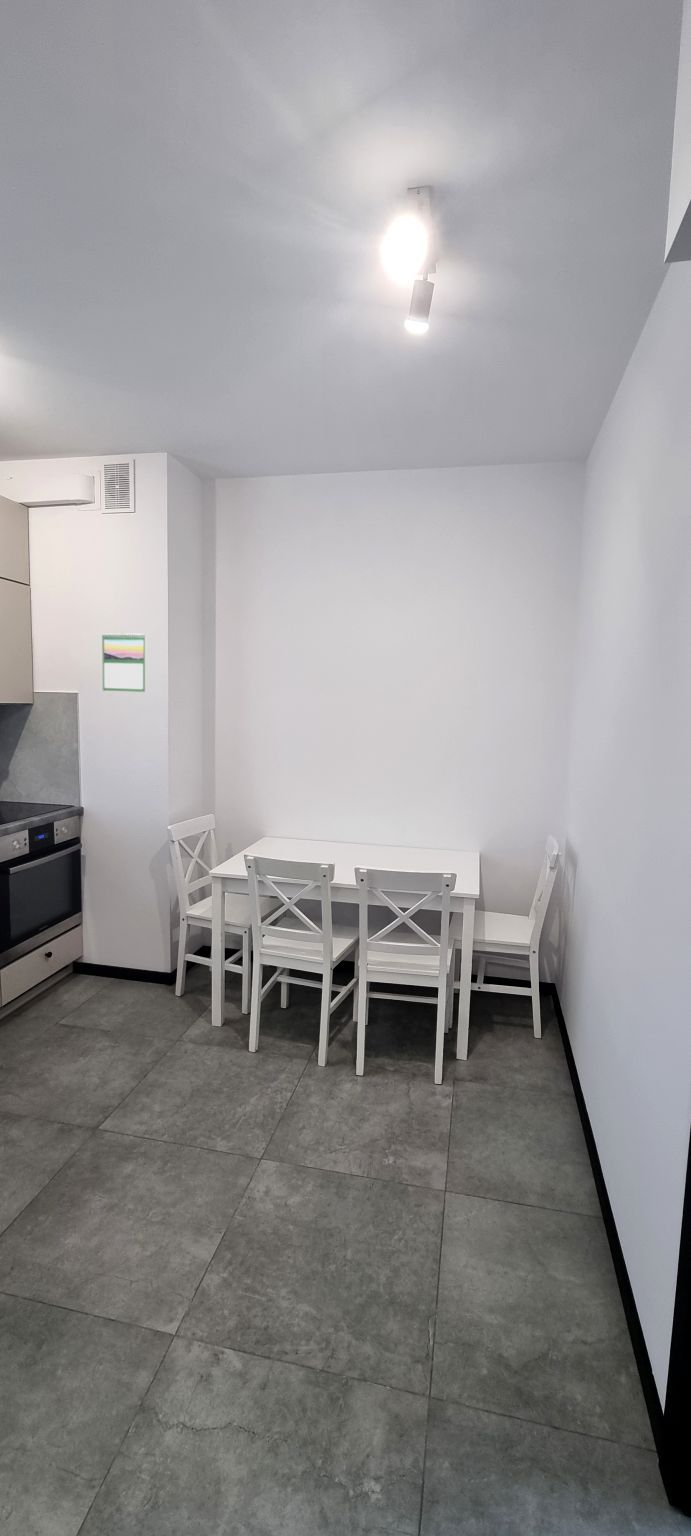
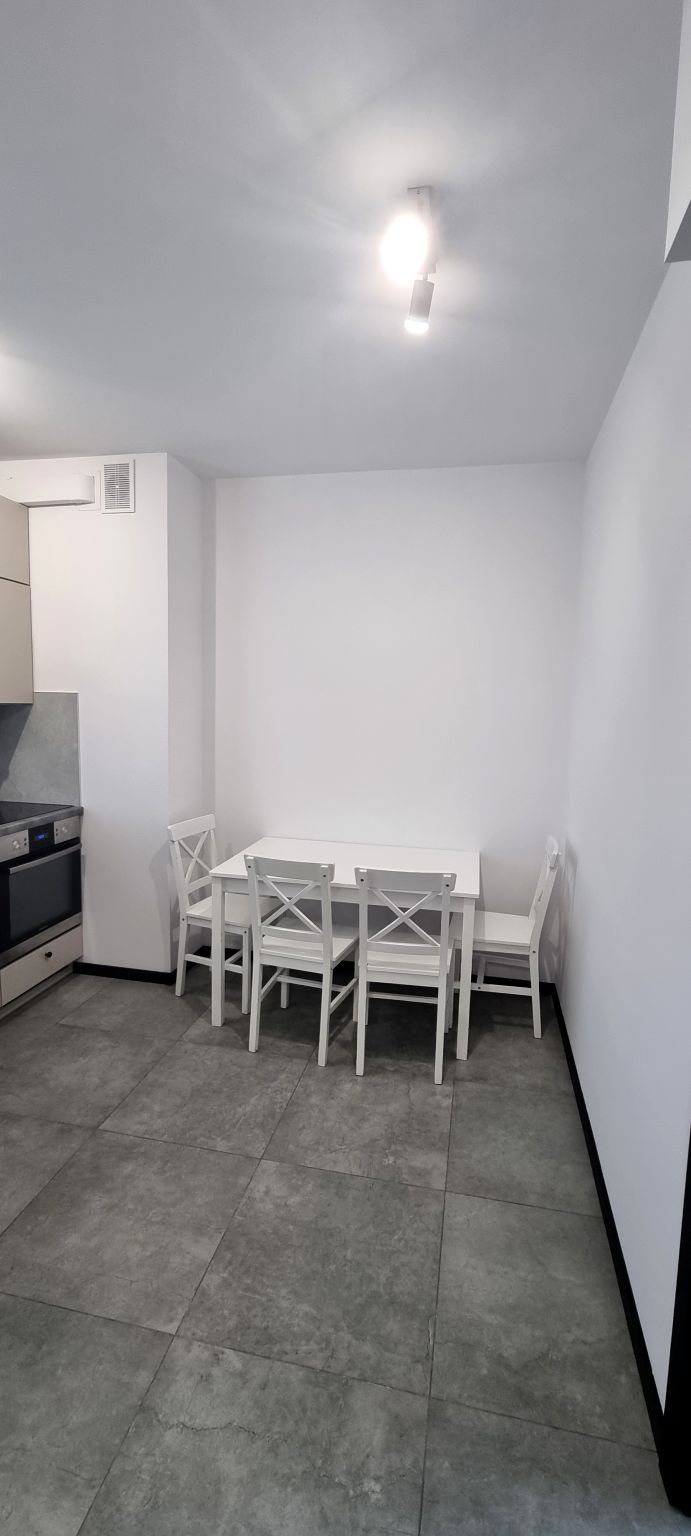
- calendar (124, 661)
